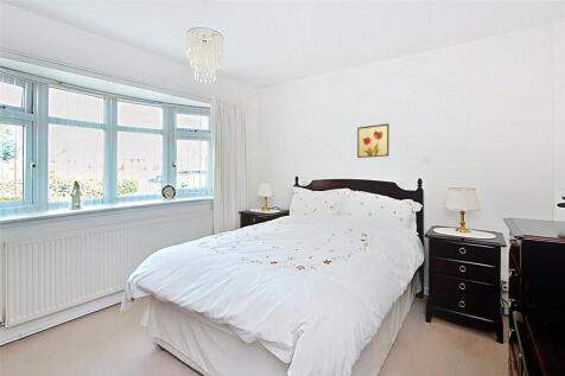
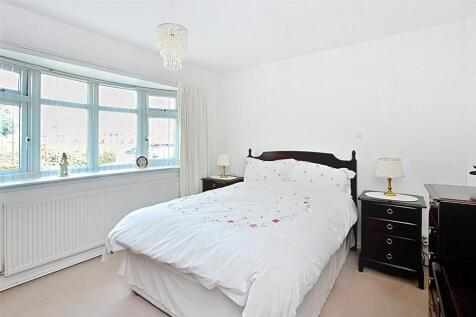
- wall art (373, 141)
